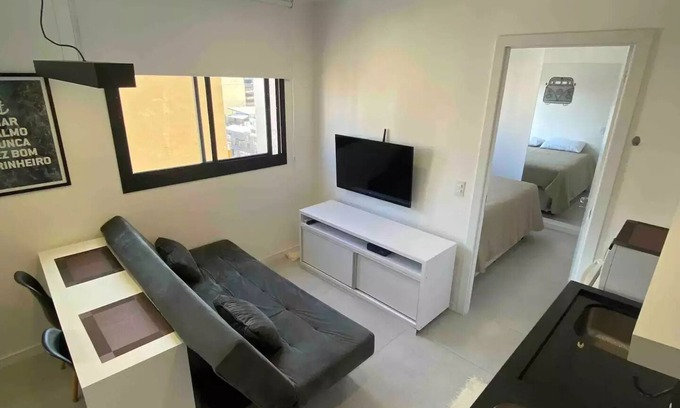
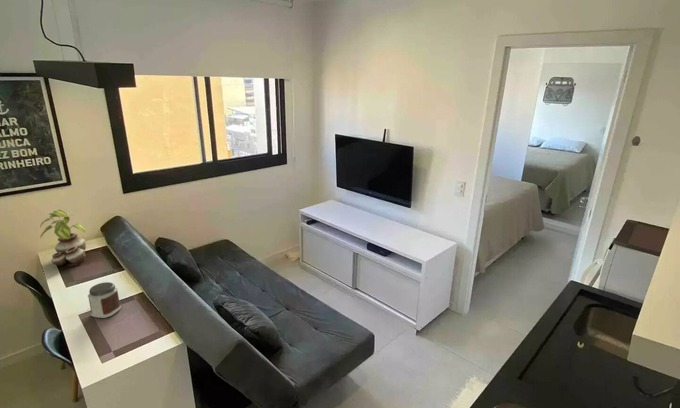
+ jar (104, 299)
+ potted plant (63, 236)
